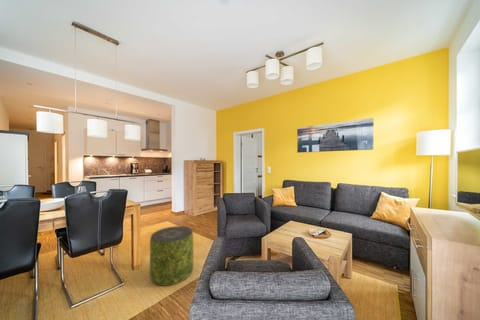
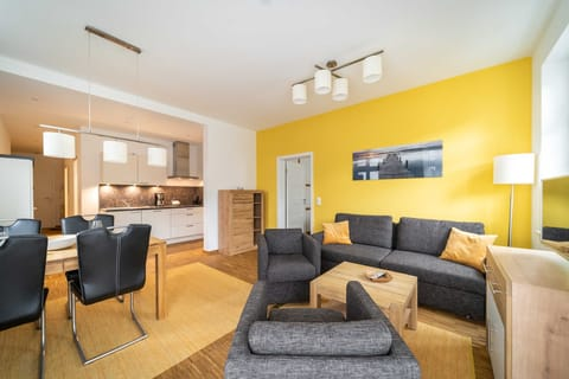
- pouf (172, 252)
